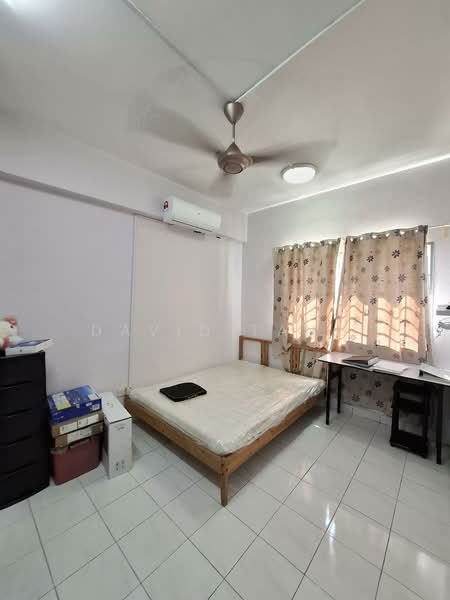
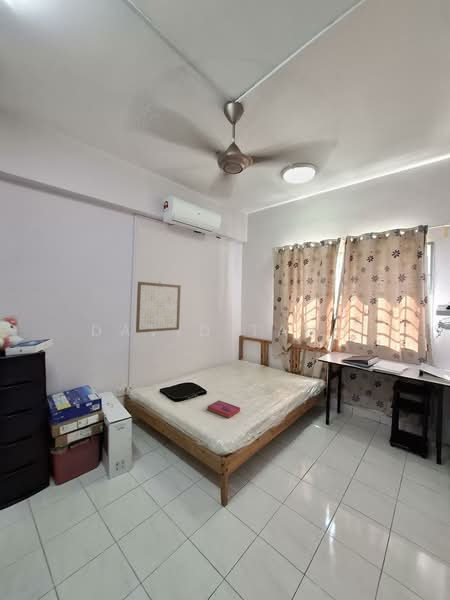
+ hardback book (223, 408)
+ wall art (159, 305)
